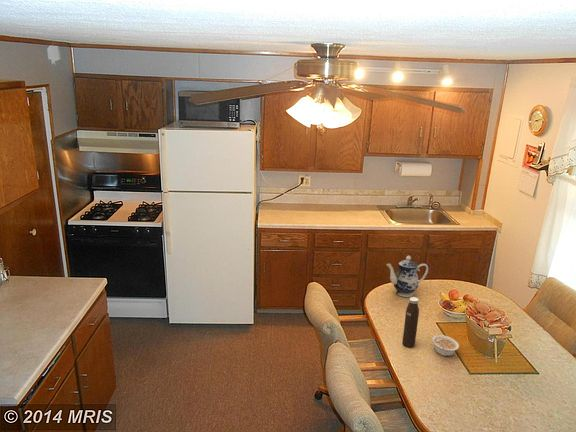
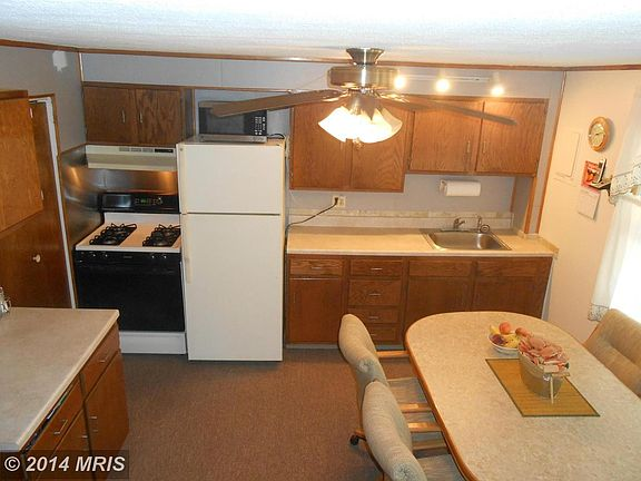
- teapot (406, 275)
- water bottle (411, 321)
- legume (445, 346)
